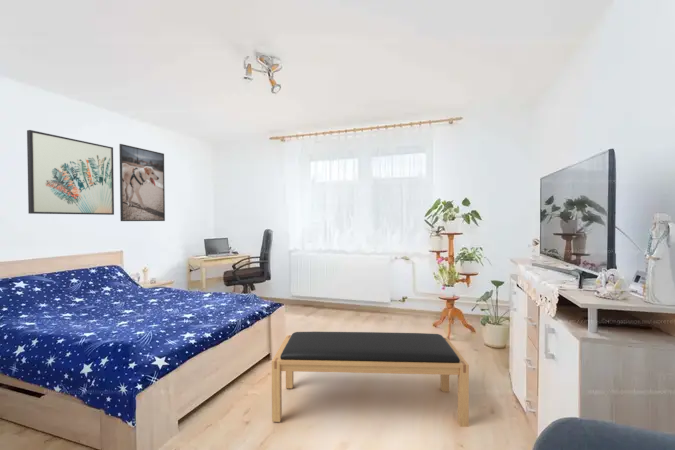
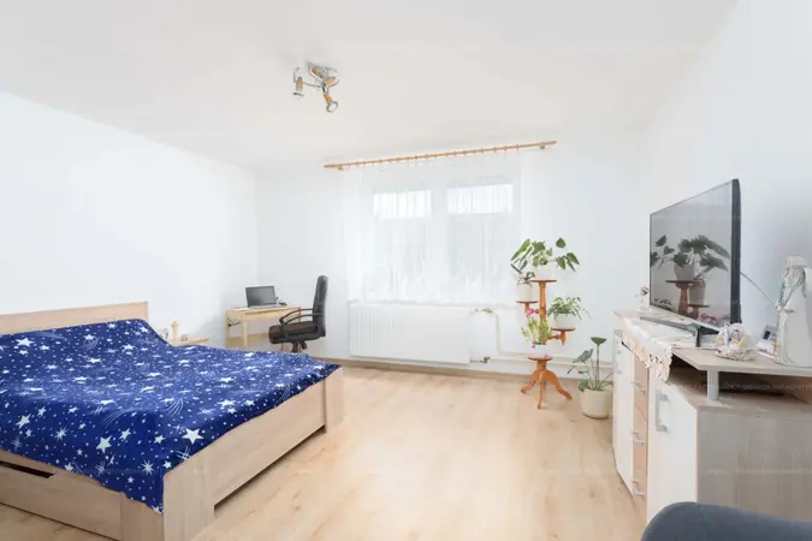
- bench (367, 372)
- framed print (143, 185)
- wall art (75, 177)
